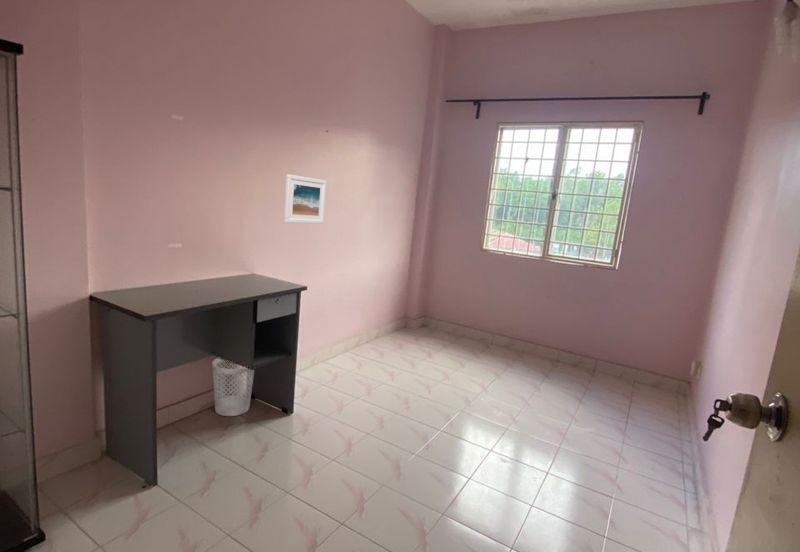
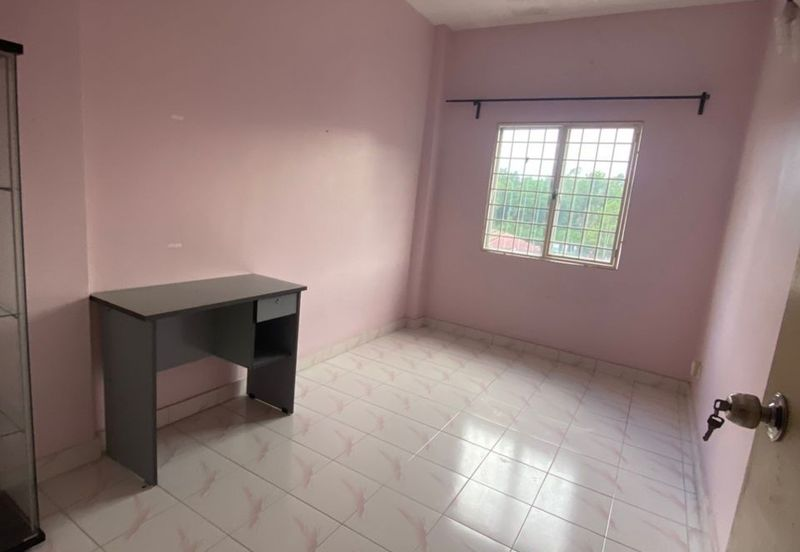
- wastebasket (233, 385)
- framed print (306, 200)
